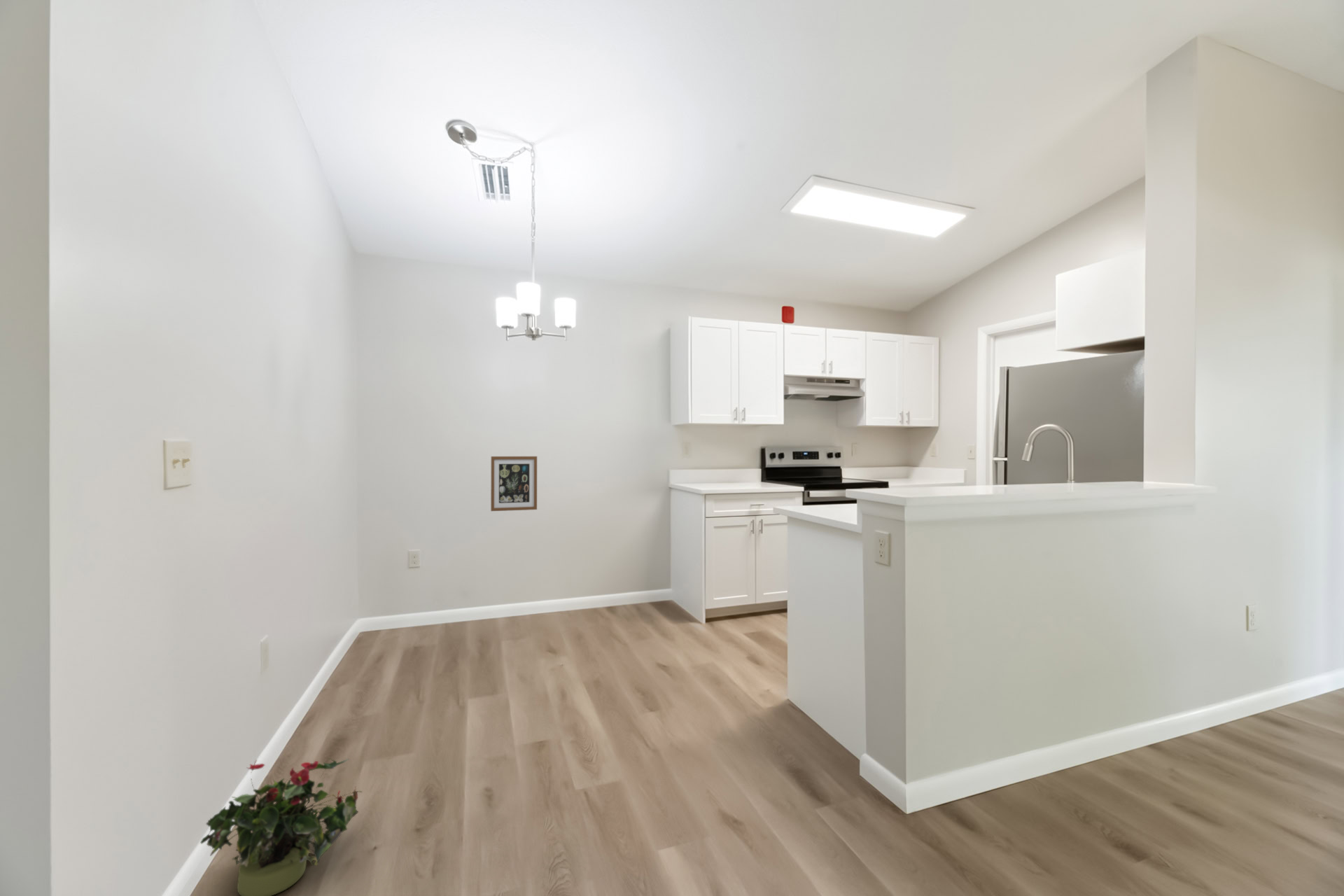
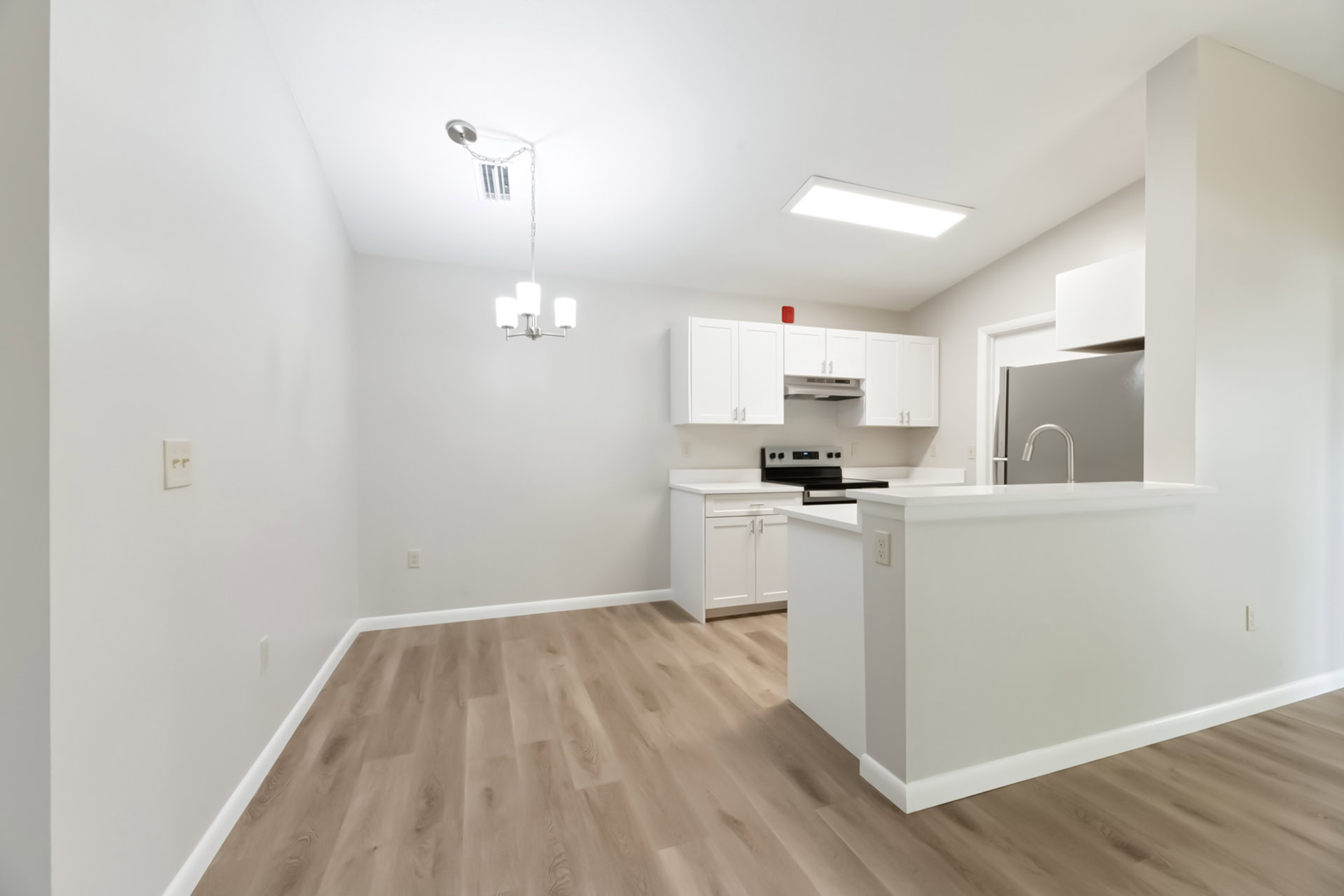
- potted plant (285, 813)
- wall art (514, 483)
